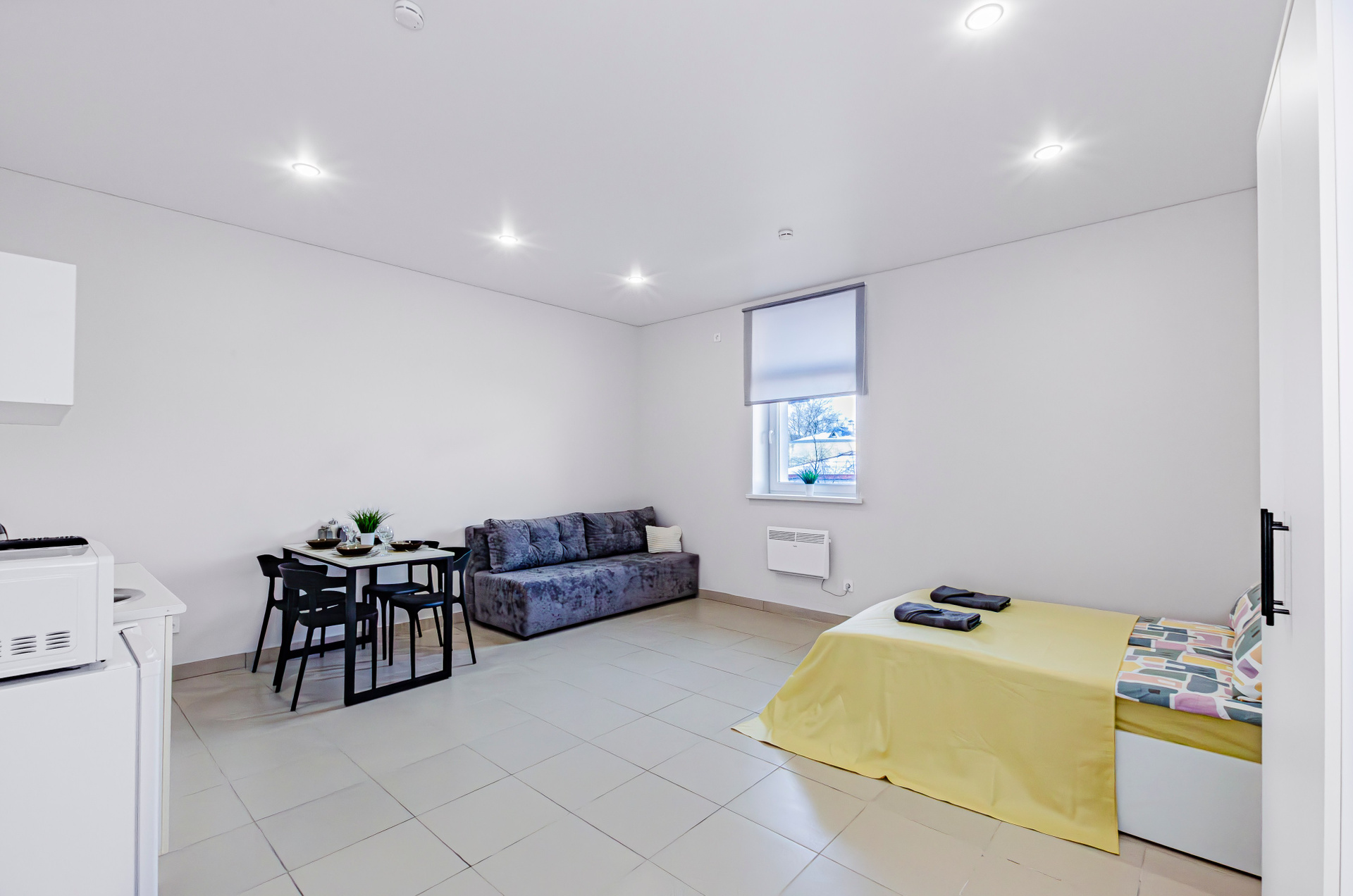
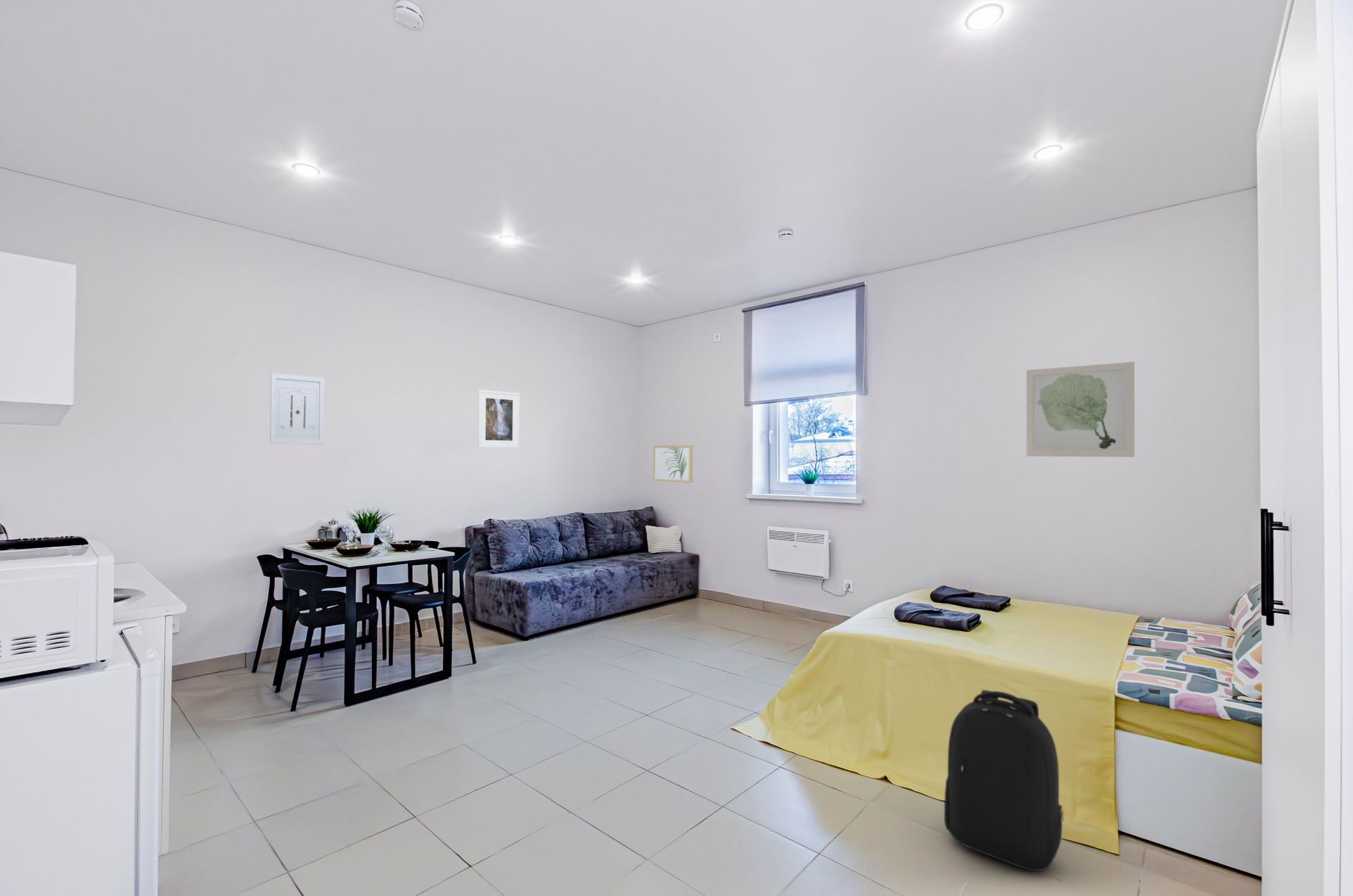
+ wall art (1077, 411)
+ backpack (1003, 769)
+ wall art (297, 409)
+ wall art (672, 463)
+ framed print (499, 419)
